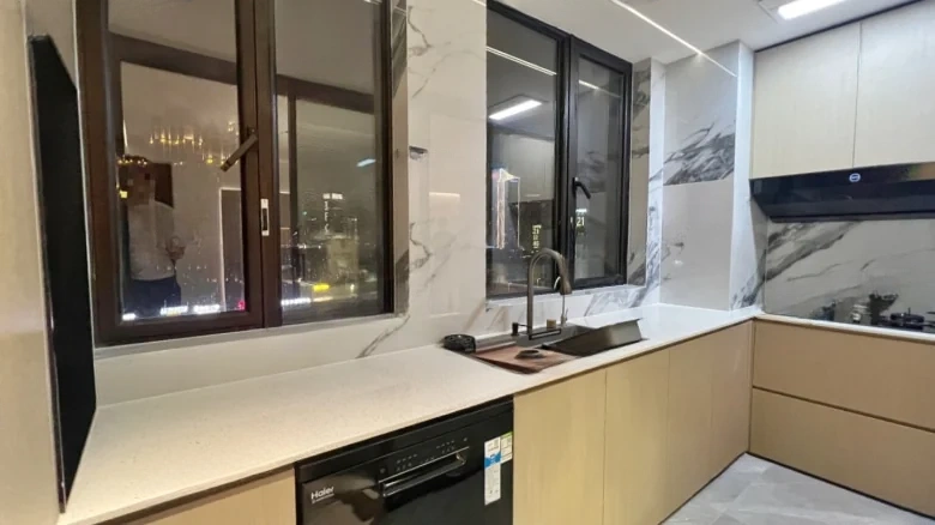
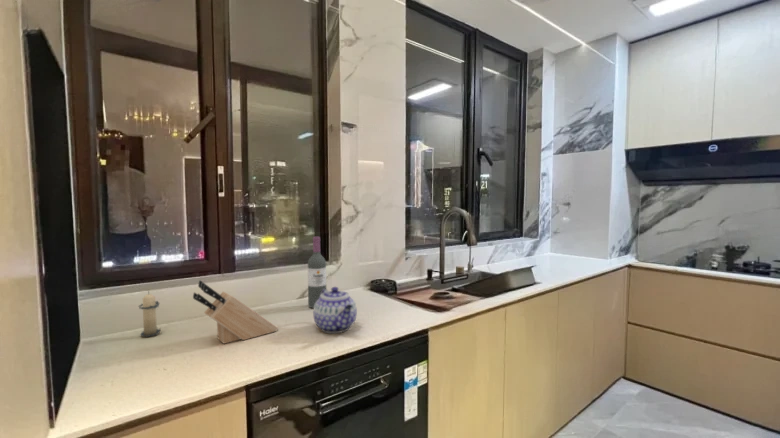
+ wine bottle (317, 271)
+ candle (149, 312)
+ teapot (335, 307)
+ knife block (236, 307)
